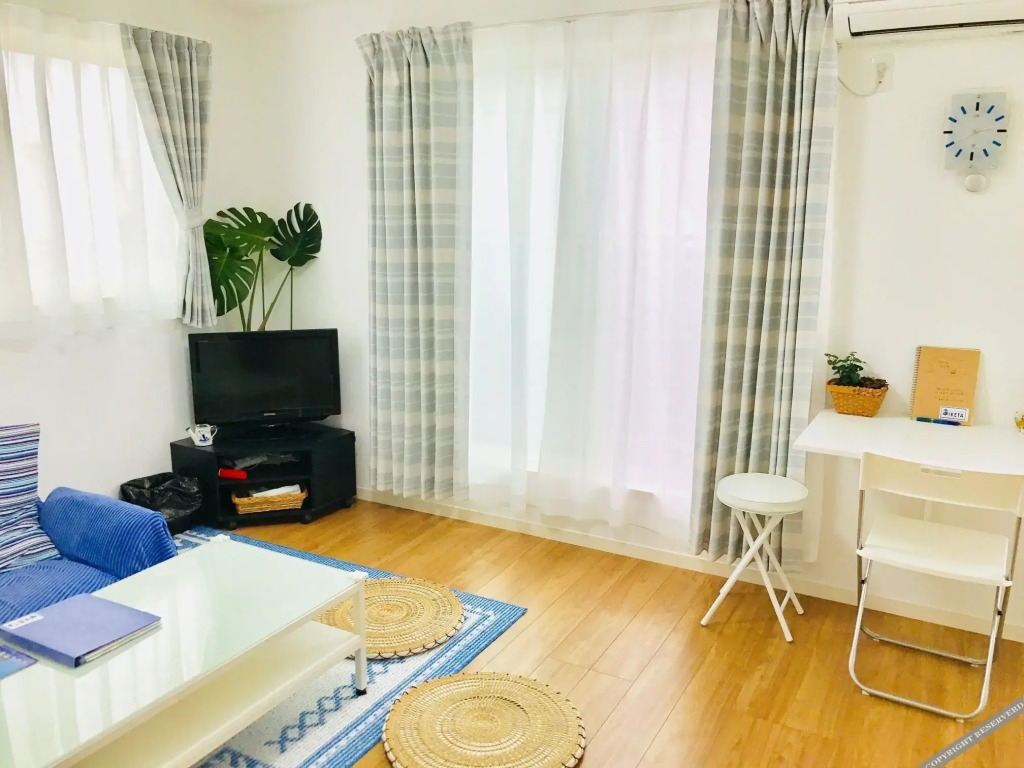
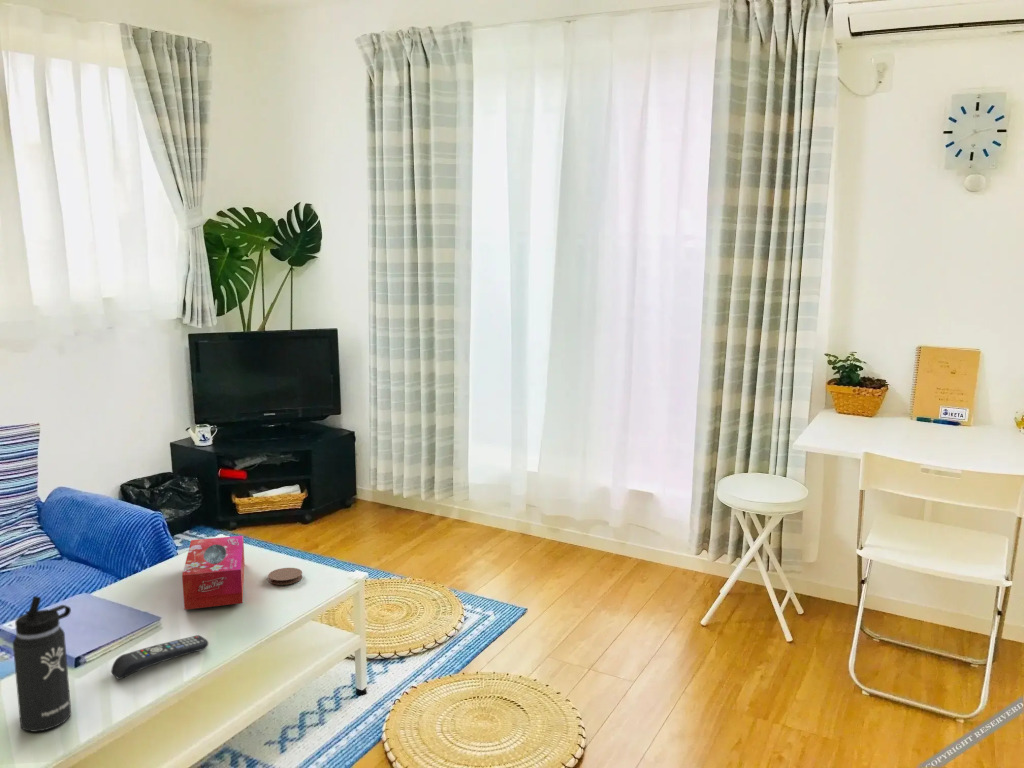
+ thermos bottle (45, 656)
+ tissue box (215, 570)
+ coaster (285, 576)
+ remote control (161, 653)
